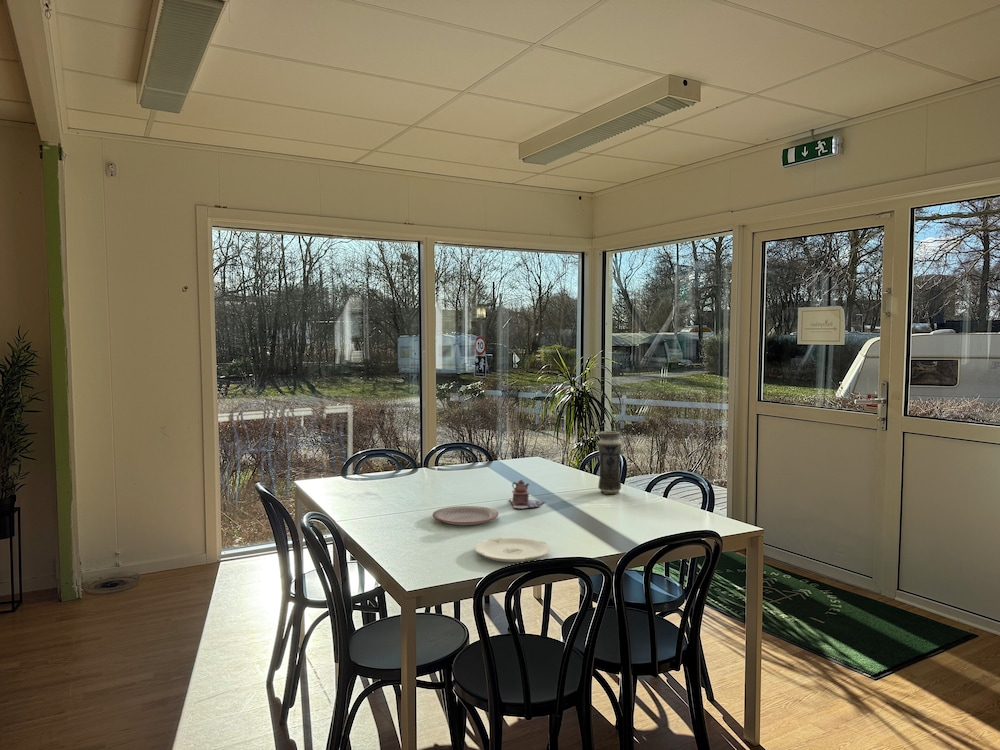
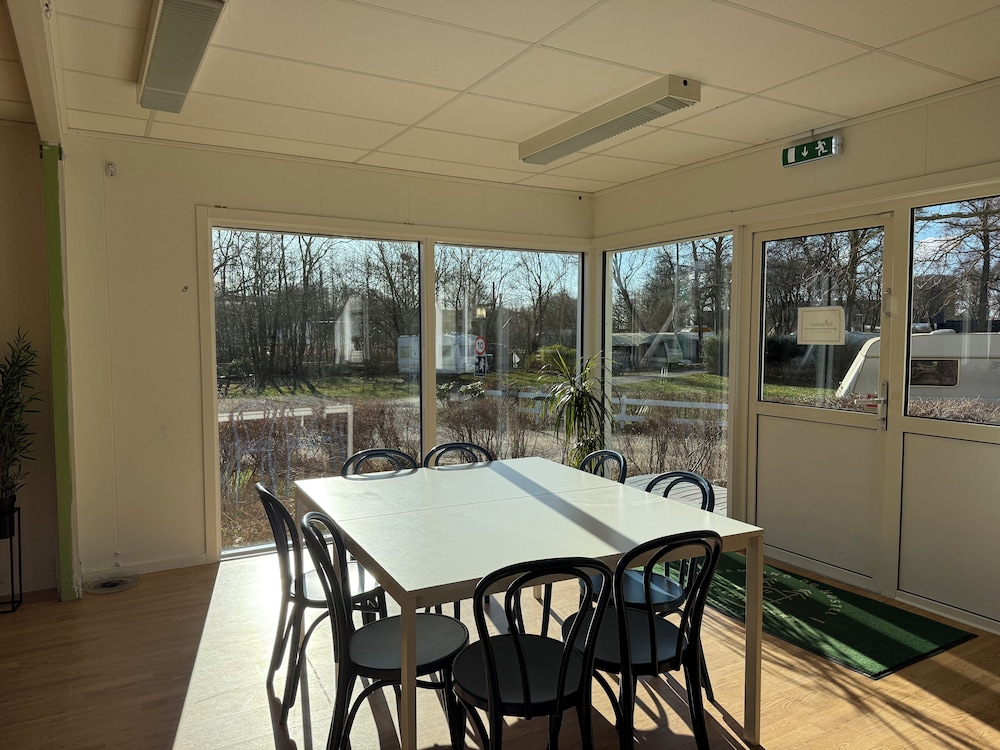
- vase (609, 462)
- plate (465, 516)
- plate (512, 550)
- teapot (522, 492)
